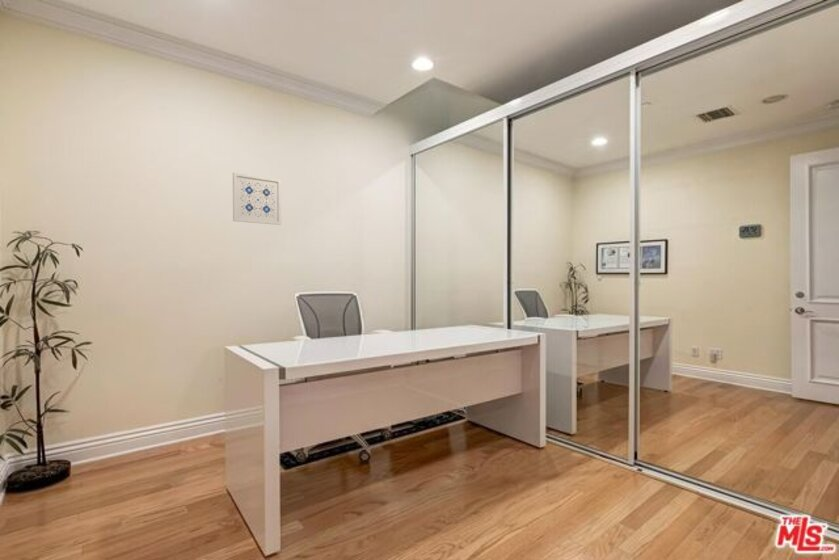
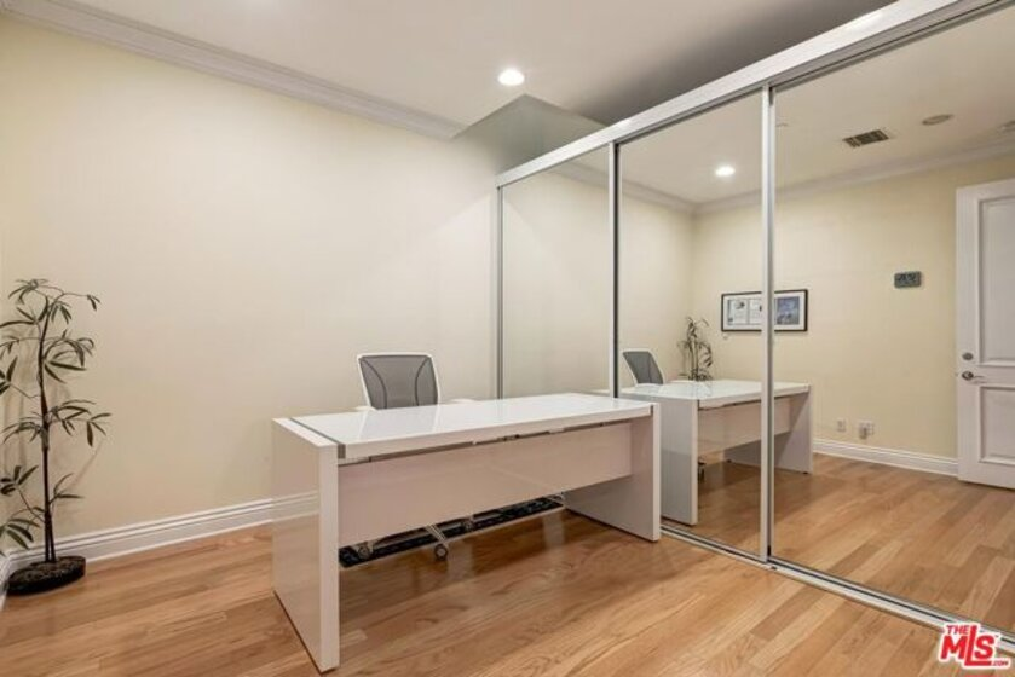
- wall art (257, 199)
